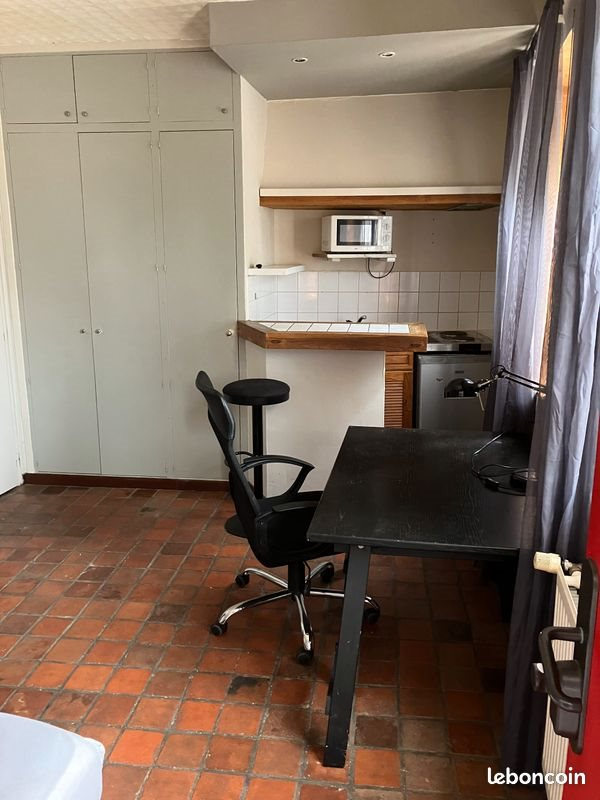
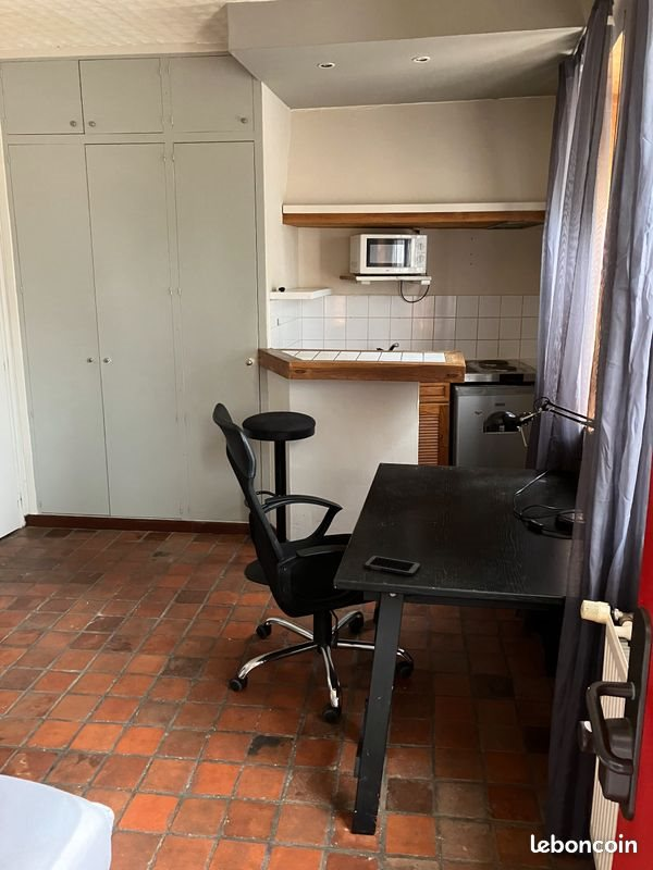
+ cell phone (392, 564)
